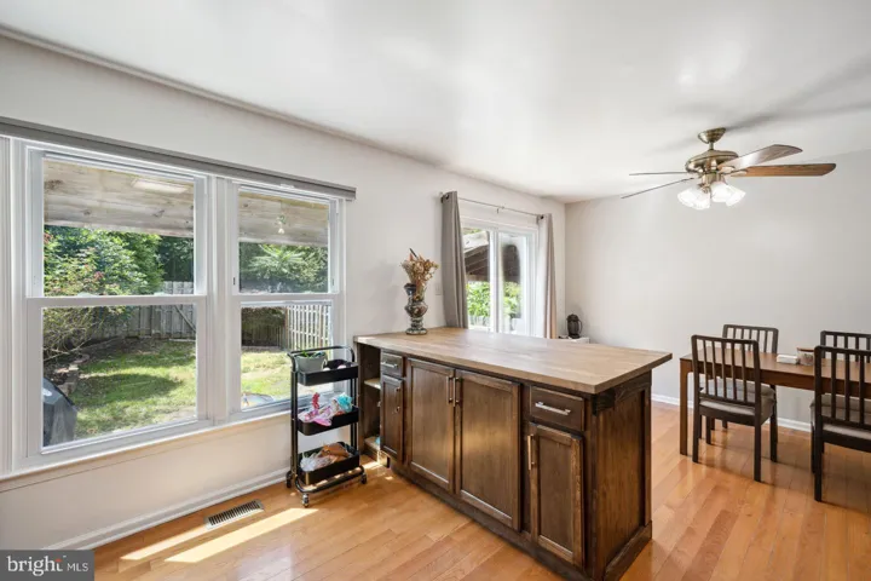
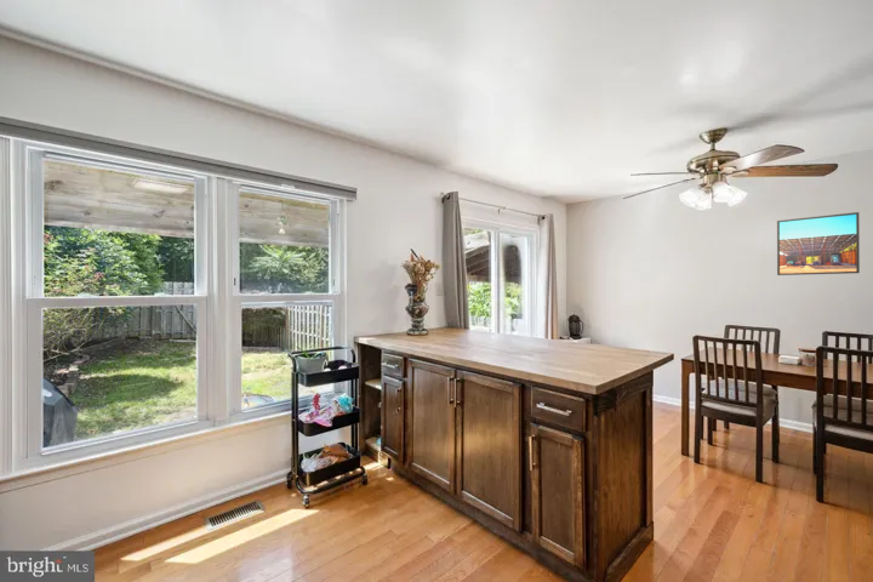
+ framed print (815, 245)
